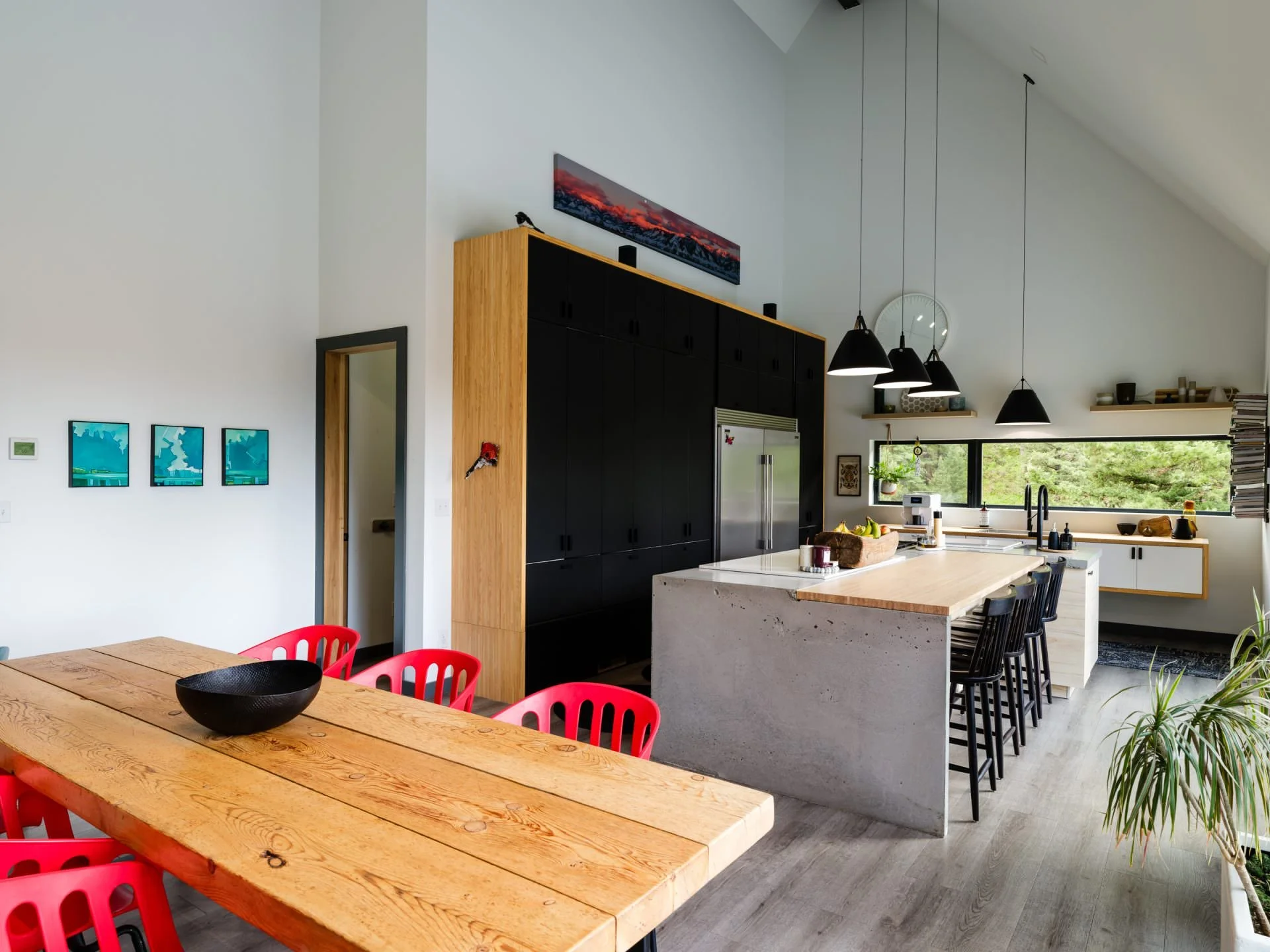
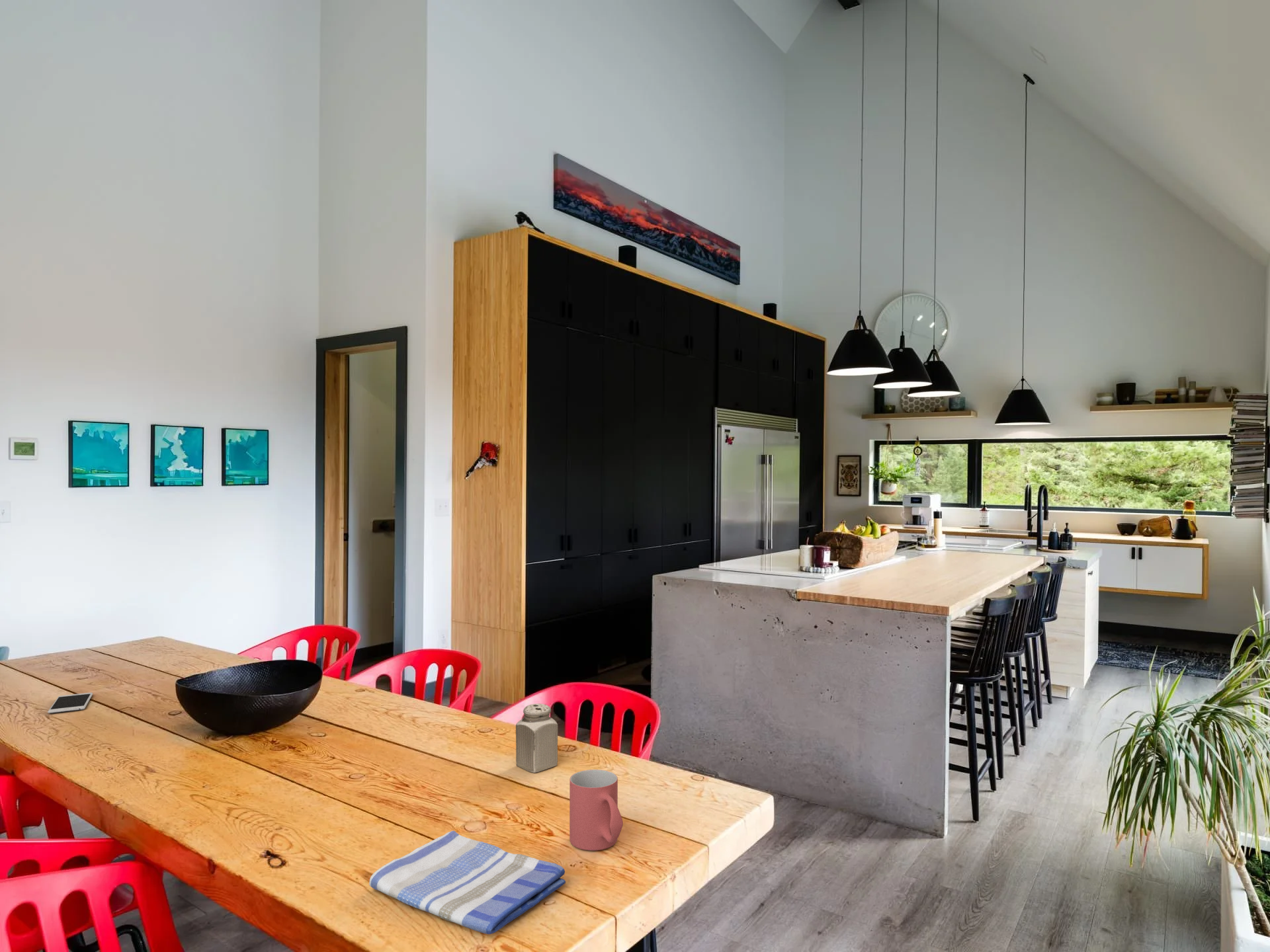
+ salt shaker (536, 735)
+ mug (599, 814)
+ smartphone (71, 702)
+ dish towel (468, 877)
